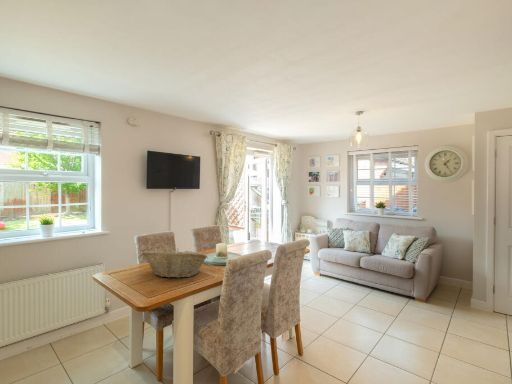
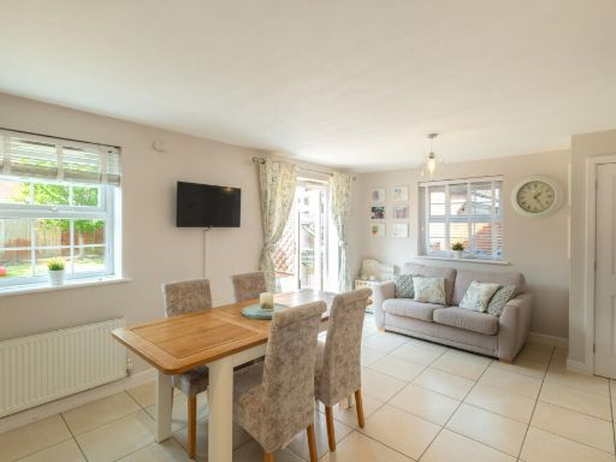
- fruit basket (175, 259)
